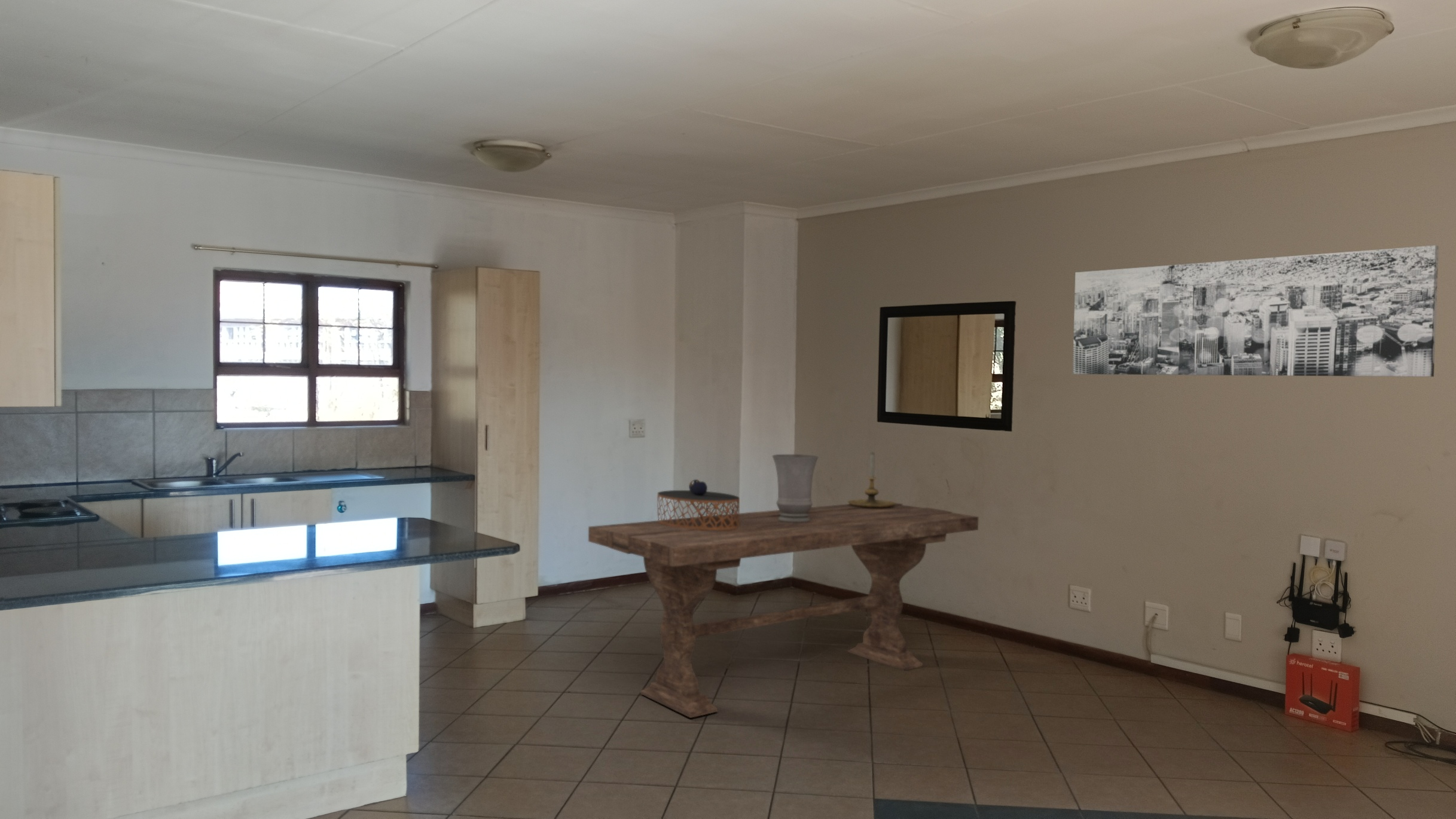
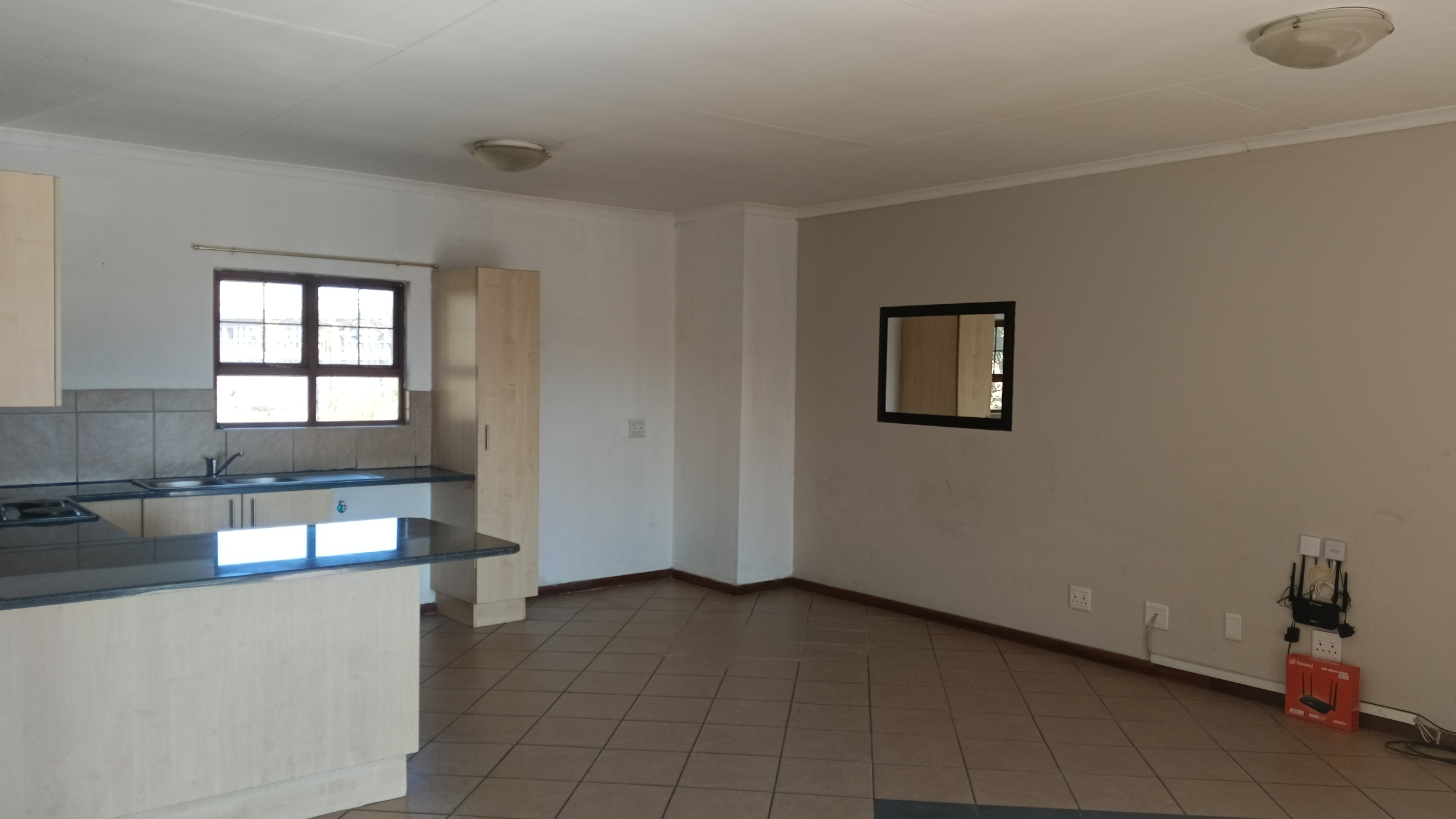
- vase (795, 487)
- candle holder (872, 478)
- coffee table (698, 501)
- wall art (1232, 318)
- dining table (794, 609)
